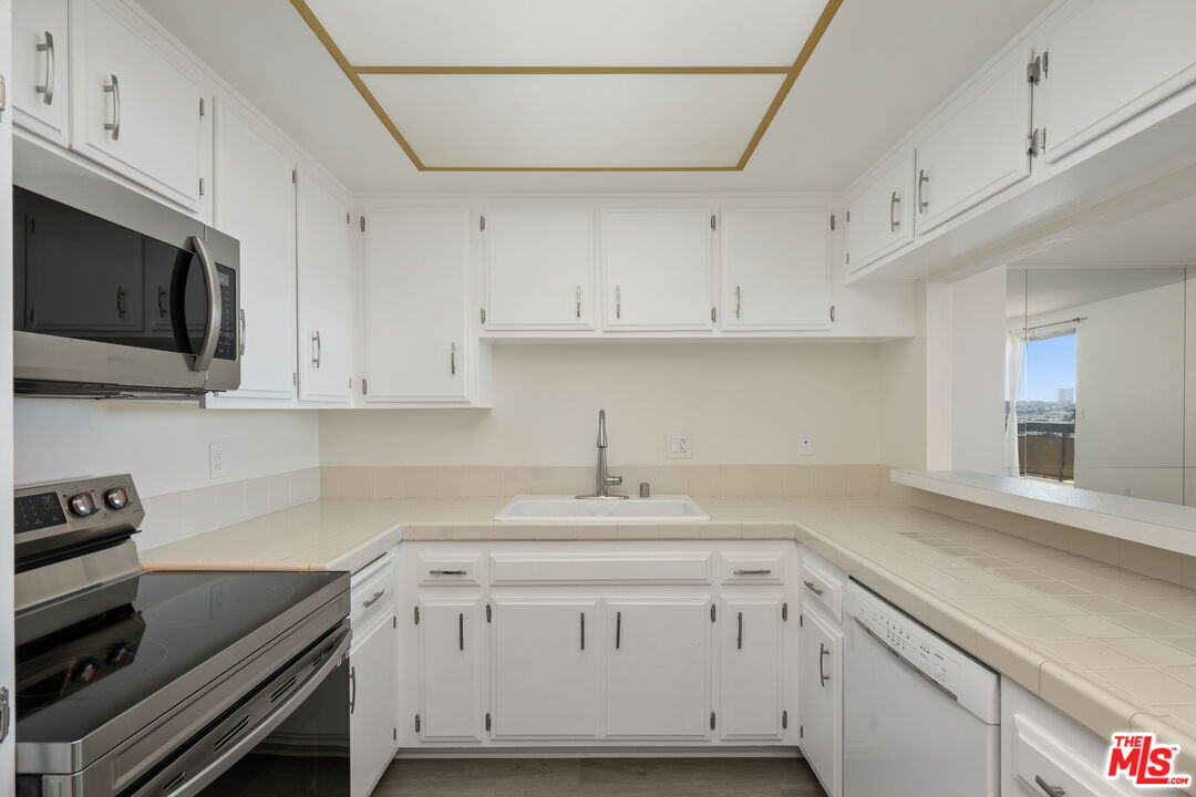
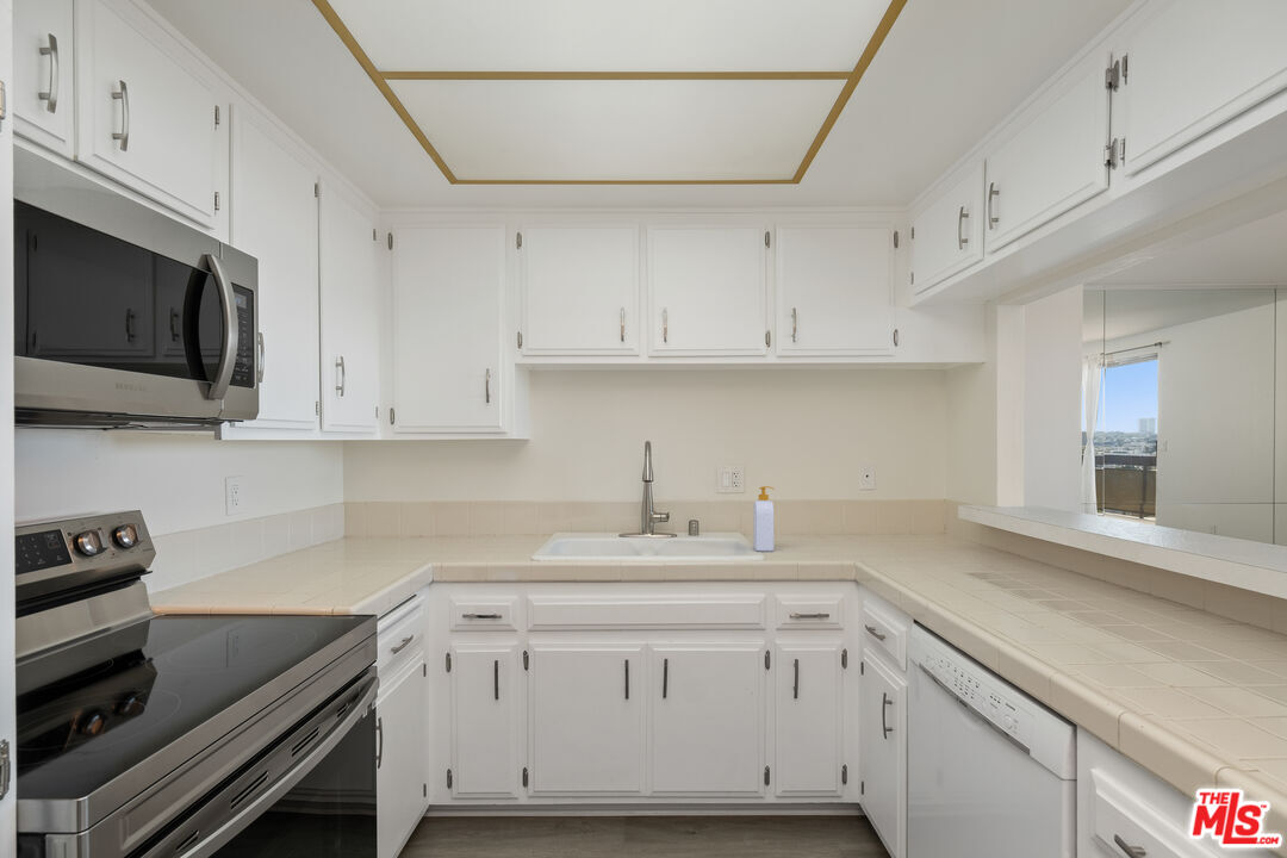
+ soap bottle (764, 517)
